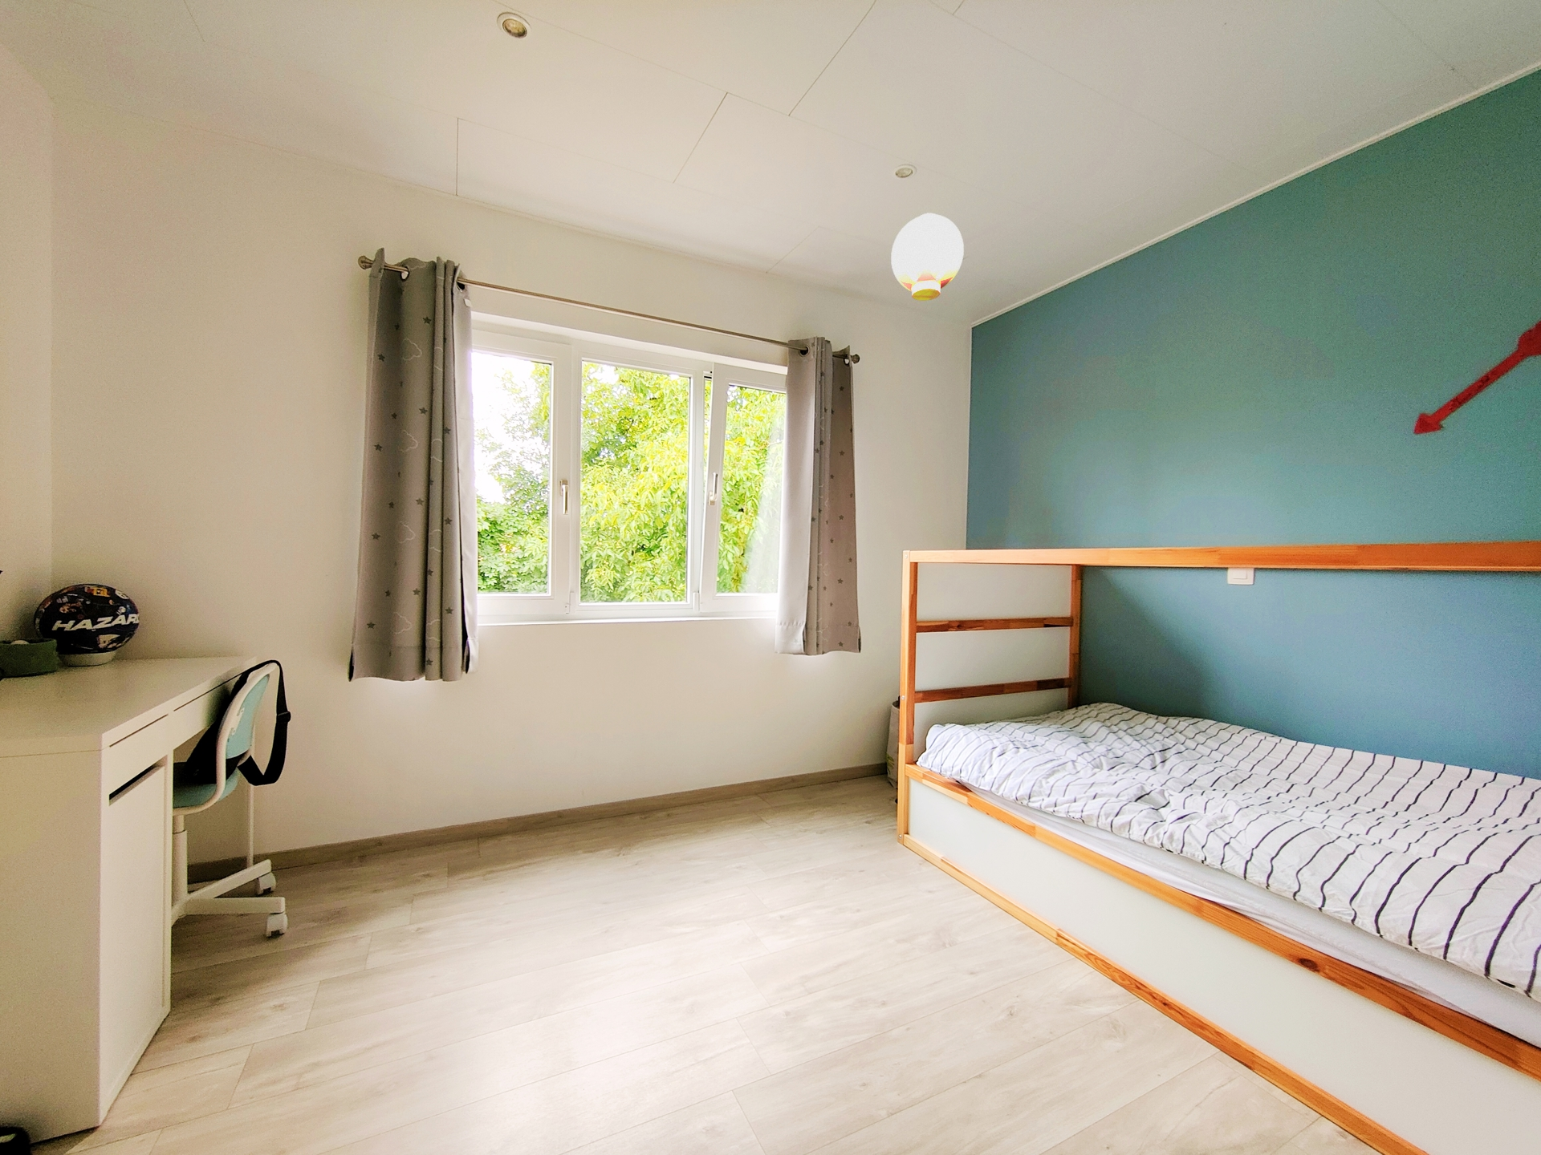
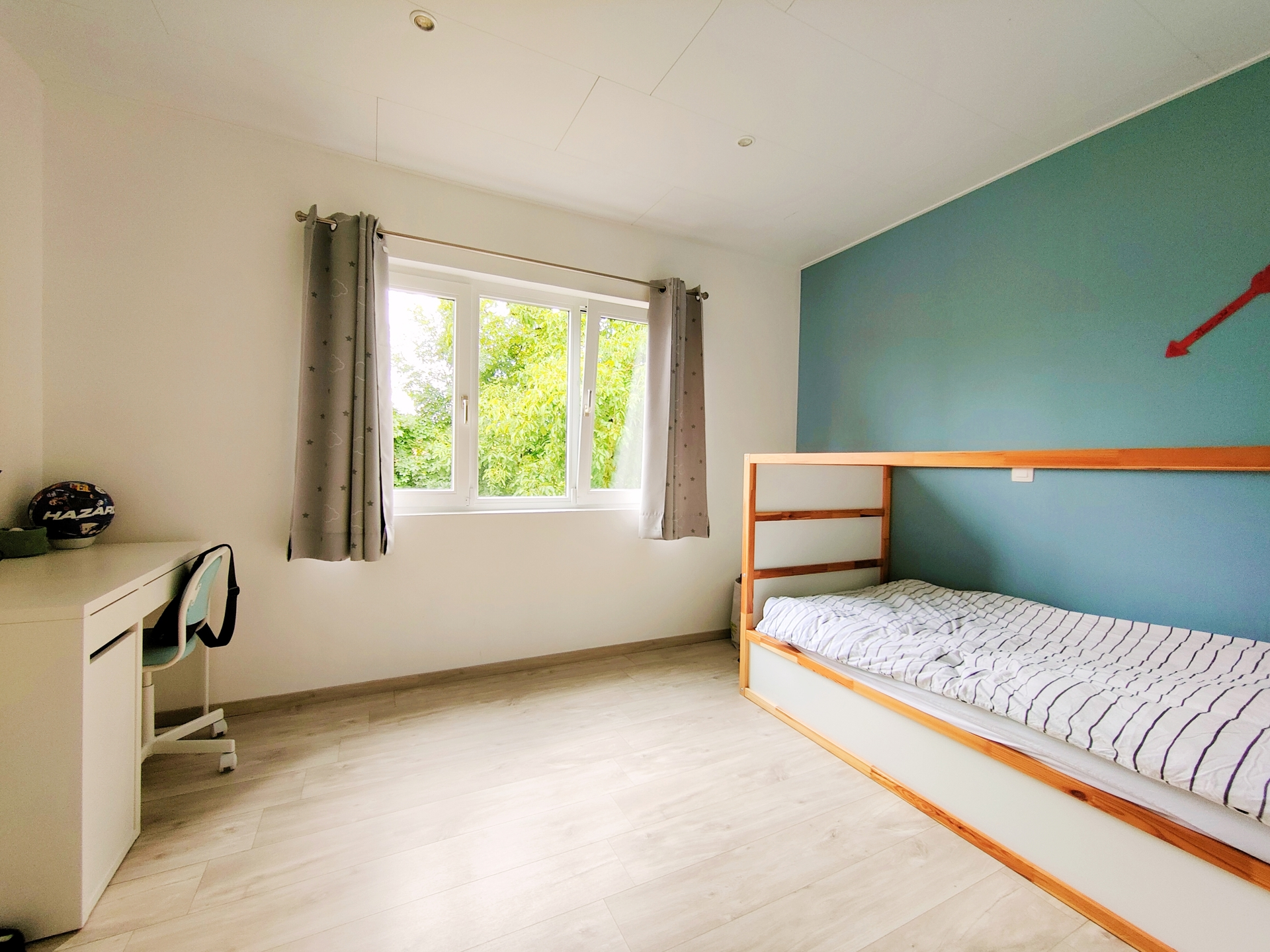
- paper lantern (926, 255)
